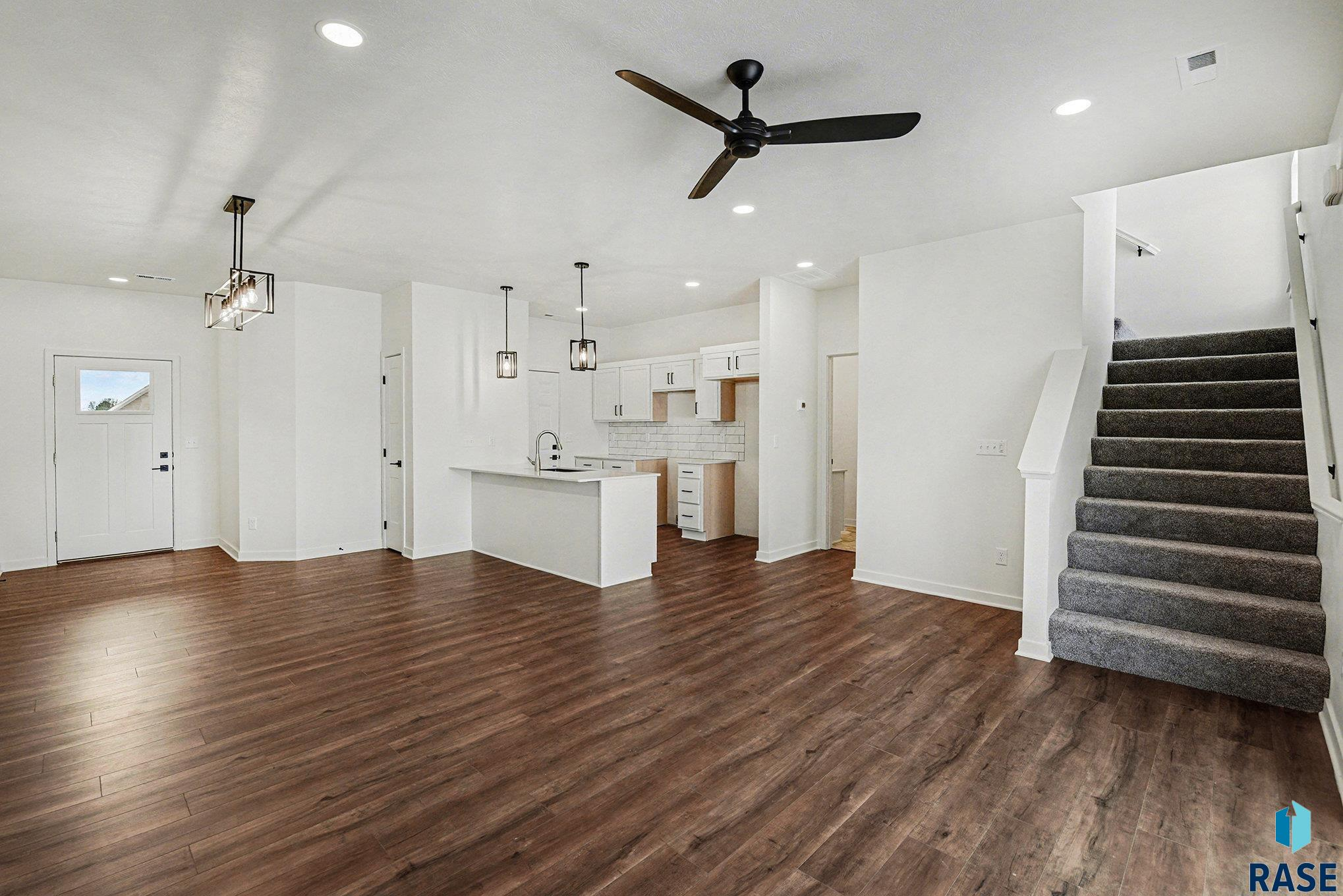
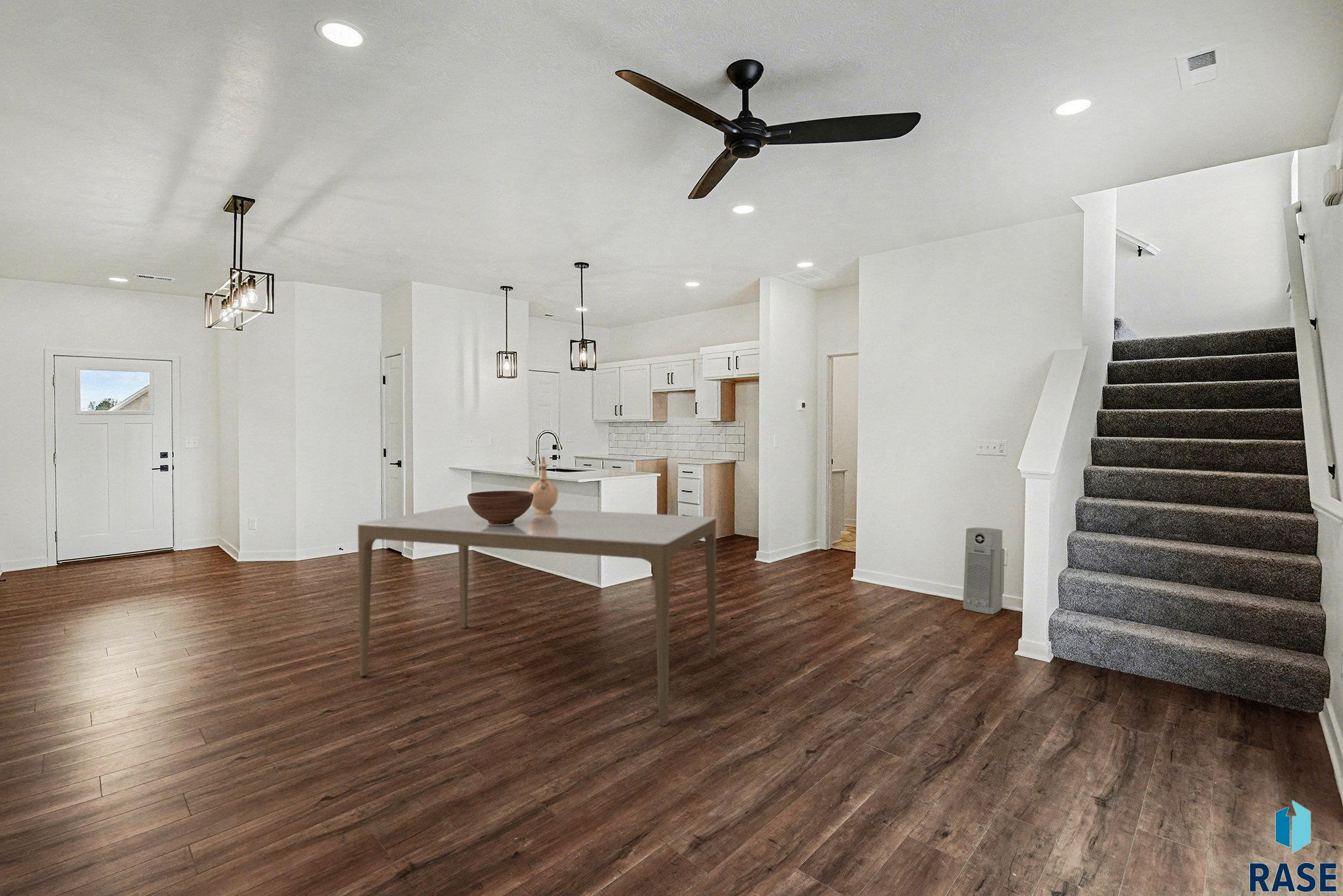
+ fruit bowl (501, 508)
+ air purifier (985, 568)
+ dining table (547, 551)
+ vase (543, 484)
